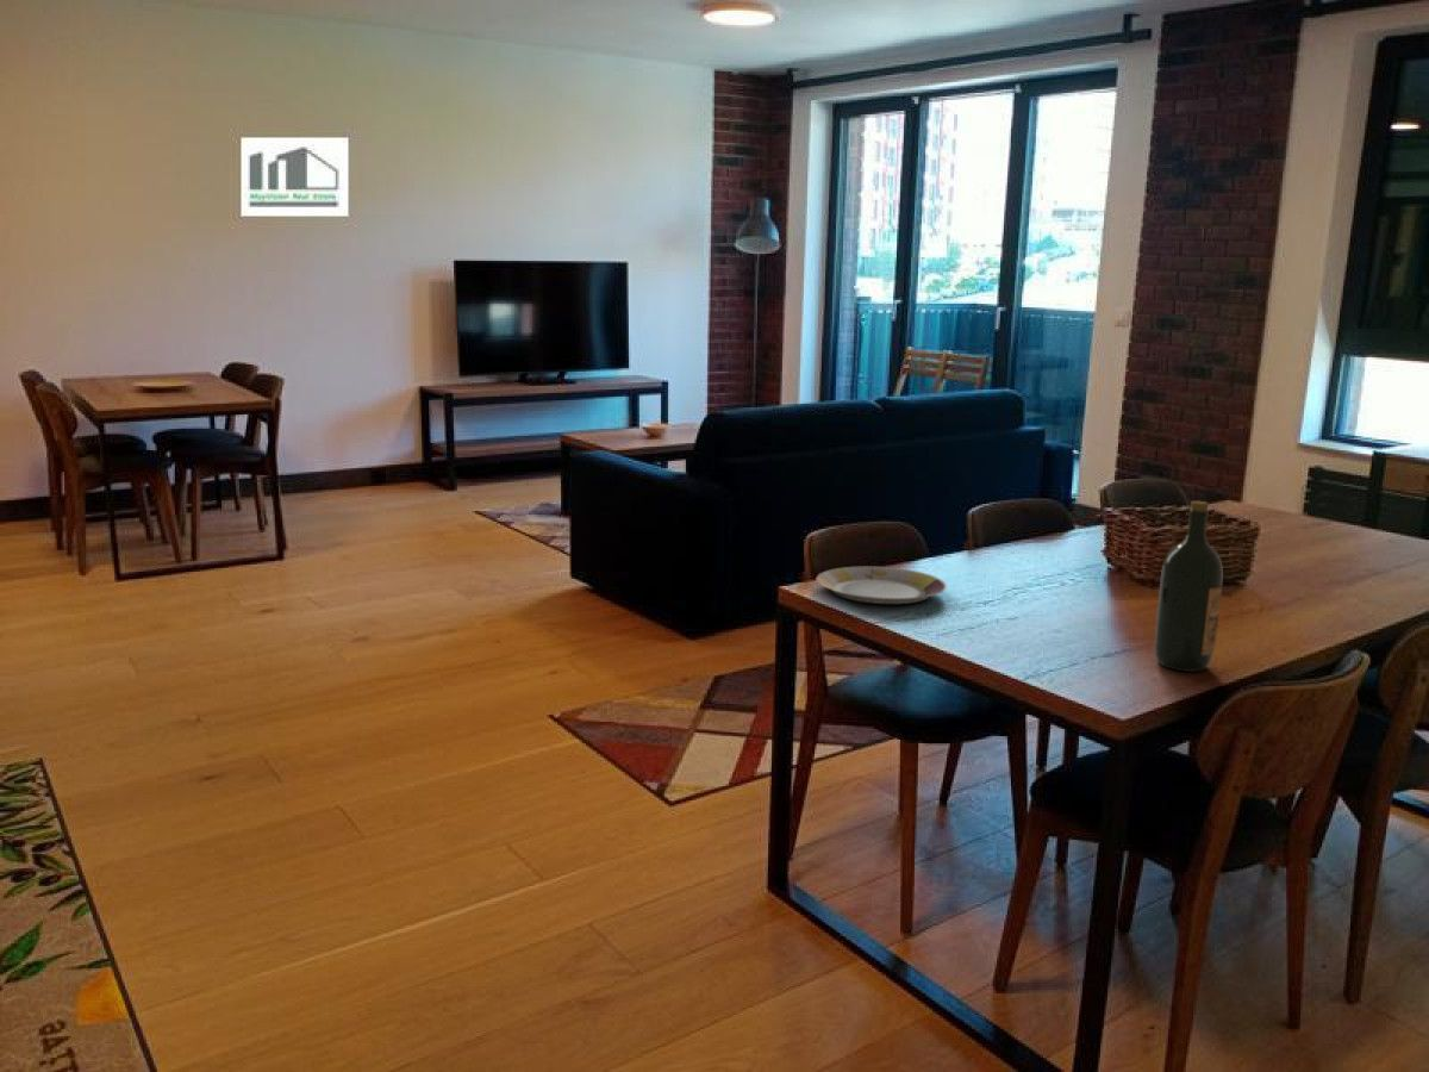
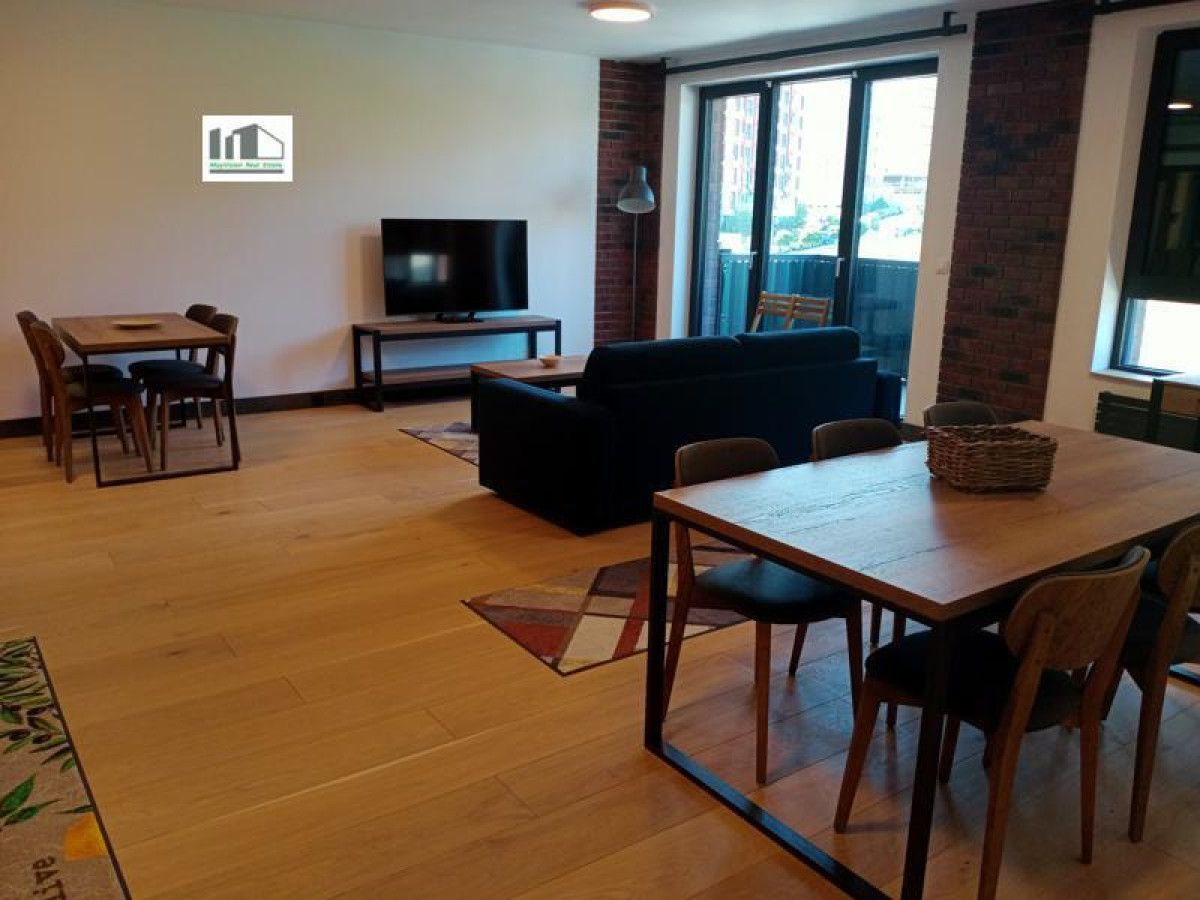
- plate (880, 586)
- wine bottle (1191, 585)
